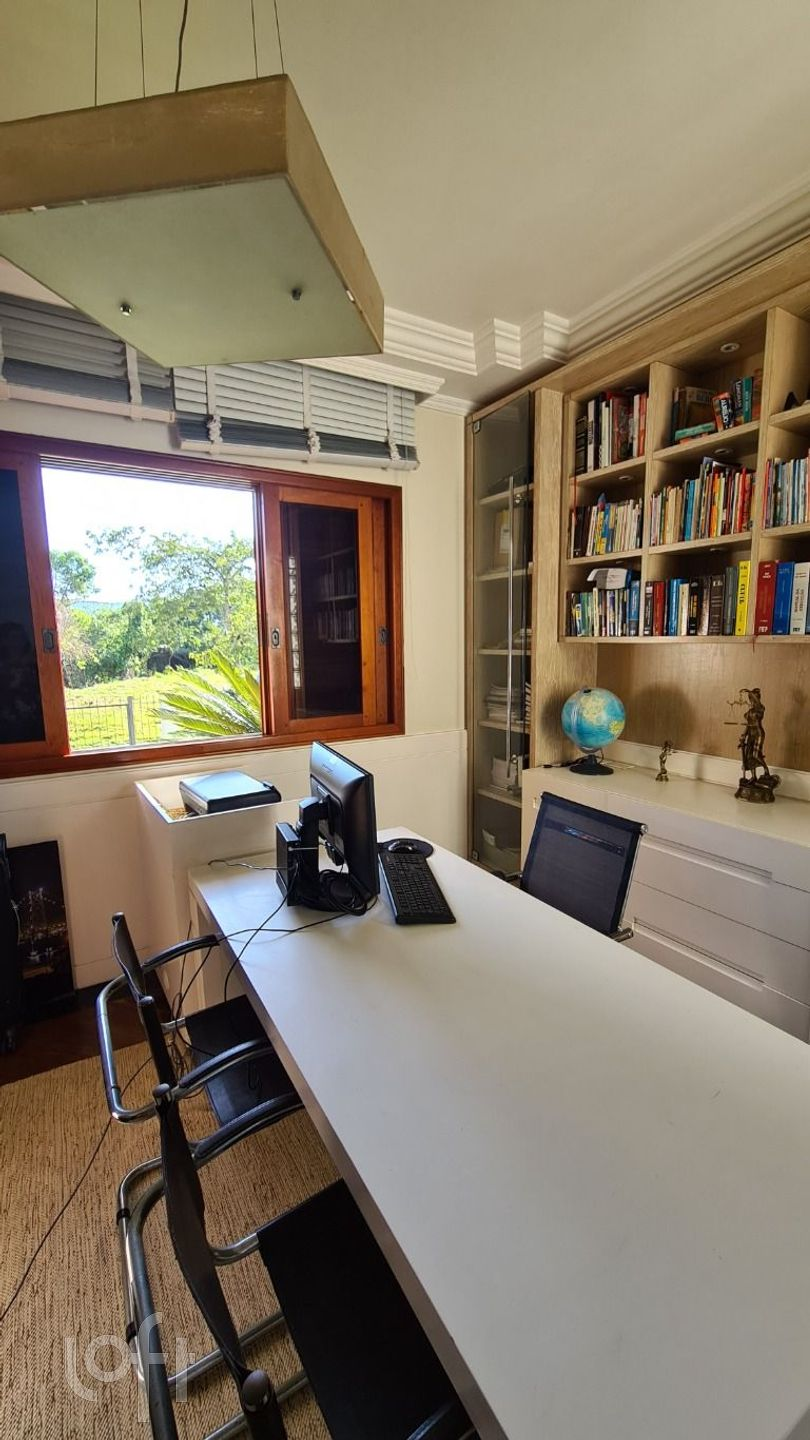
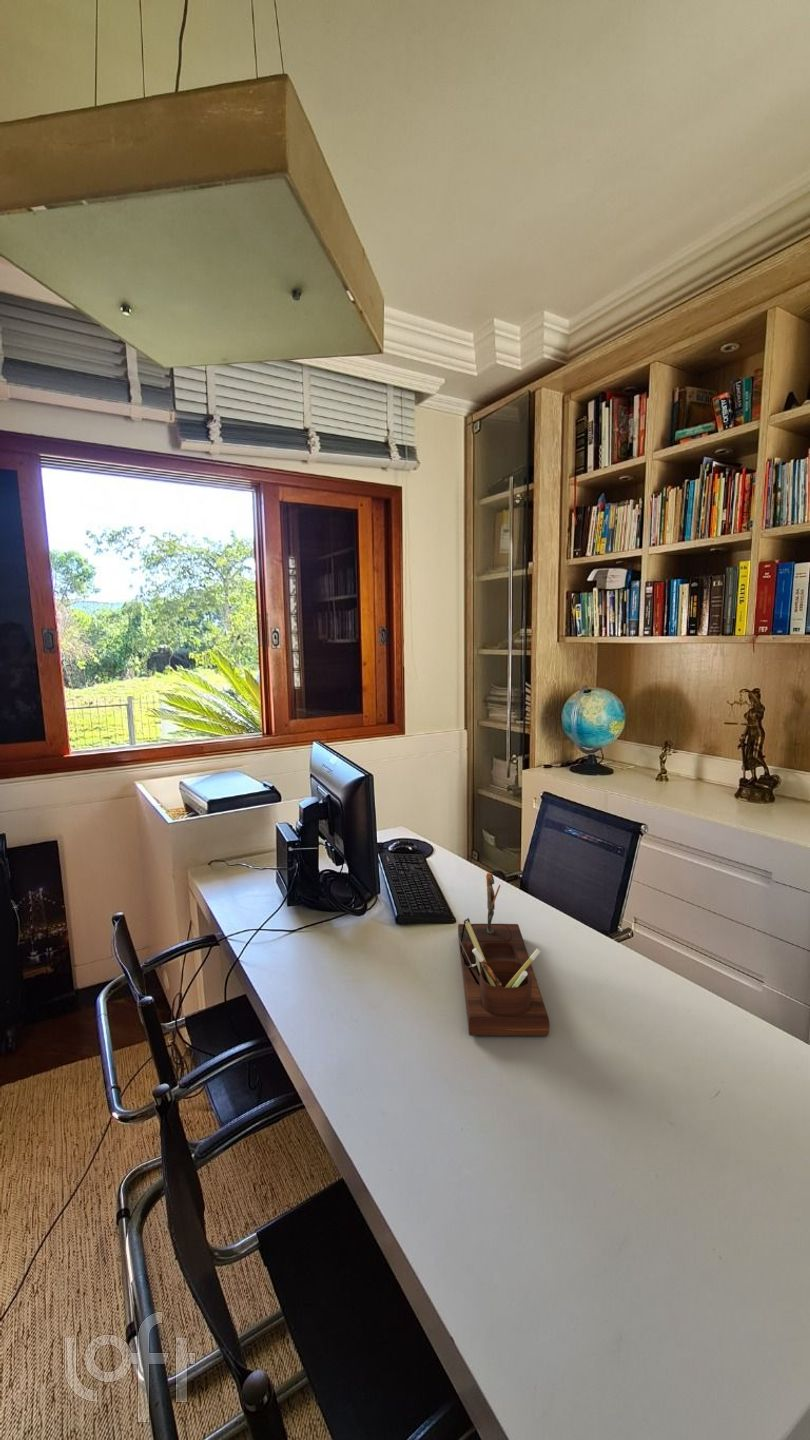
+ desk organizer (496, 943)
